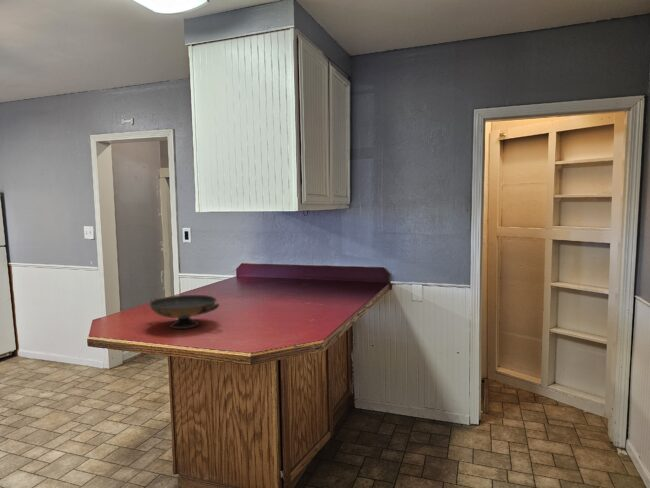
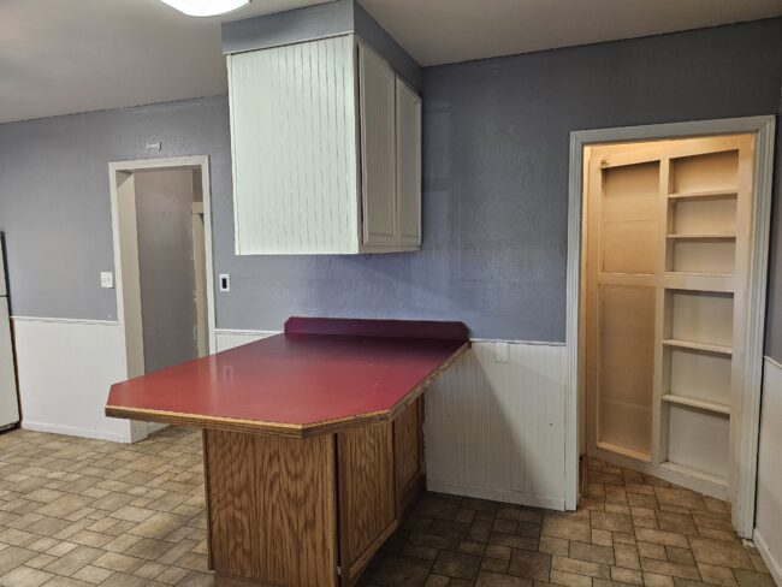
- decorative bowl (184, 313)
